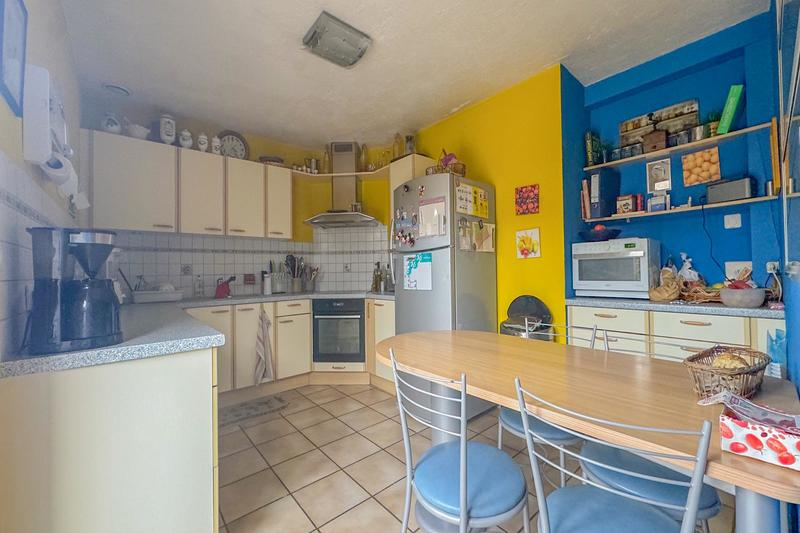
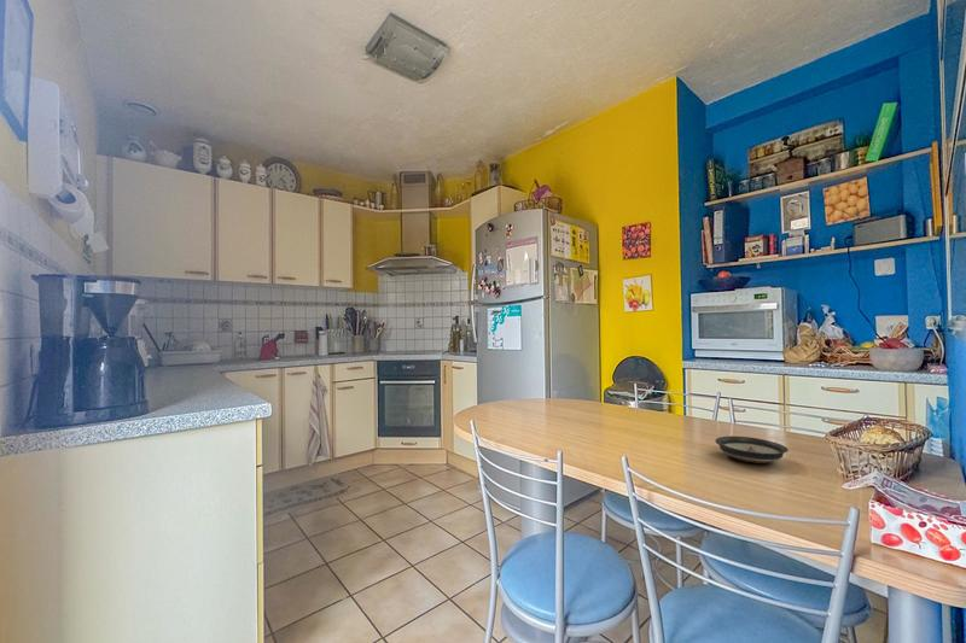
+ saucer (750, 451)
